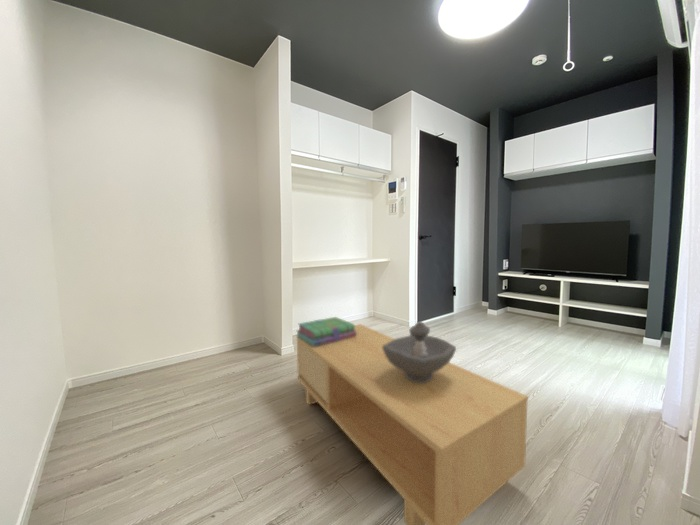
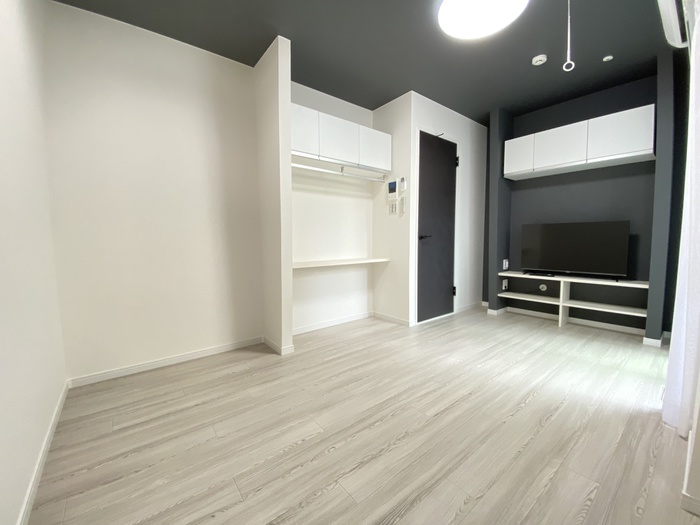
- coffee table (383, 394)
- stack of books (326, 329)
- decorative bowl (418, 348)
